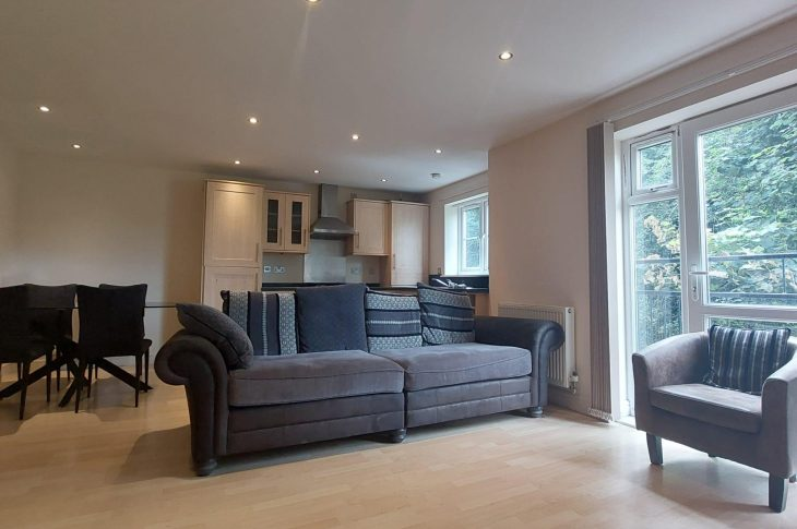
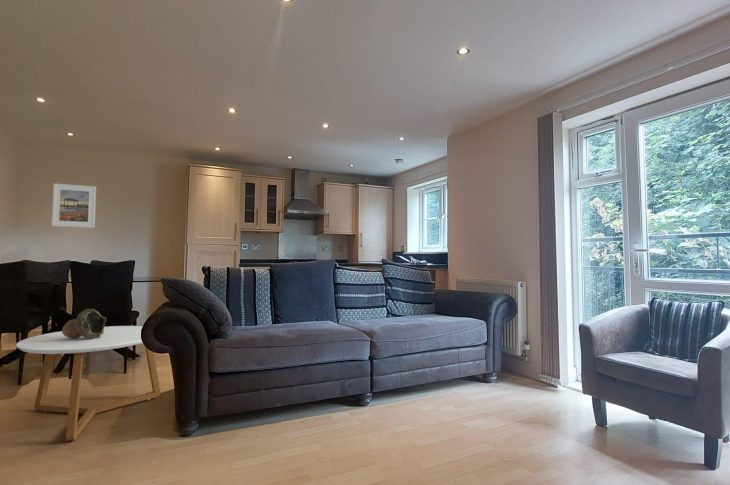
+ coffee table (81, 375)
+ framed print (74, 205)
+ decorative bowl (83, 323)
